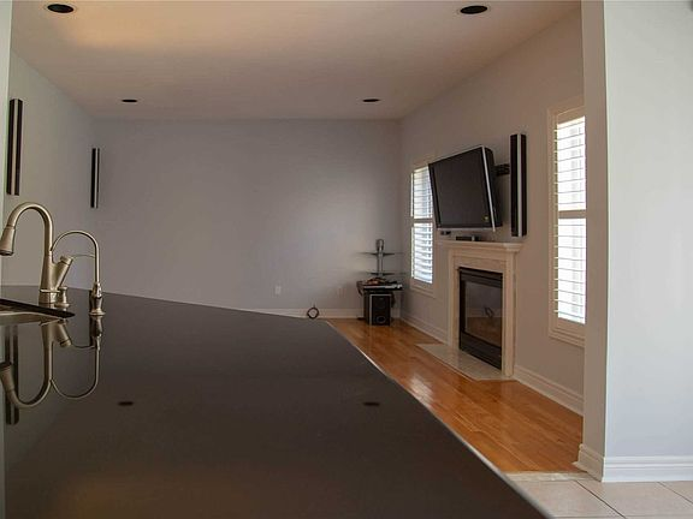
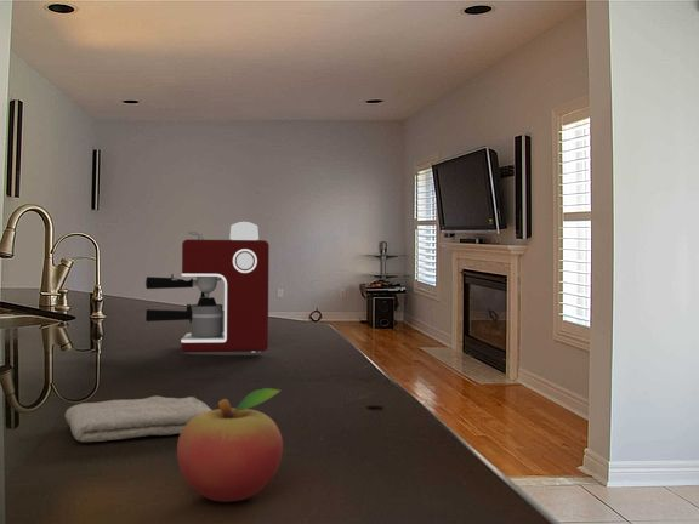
+ fruit (229, 442)
+ coffee maker (206, 285)
+ washcloth (142, 416)
